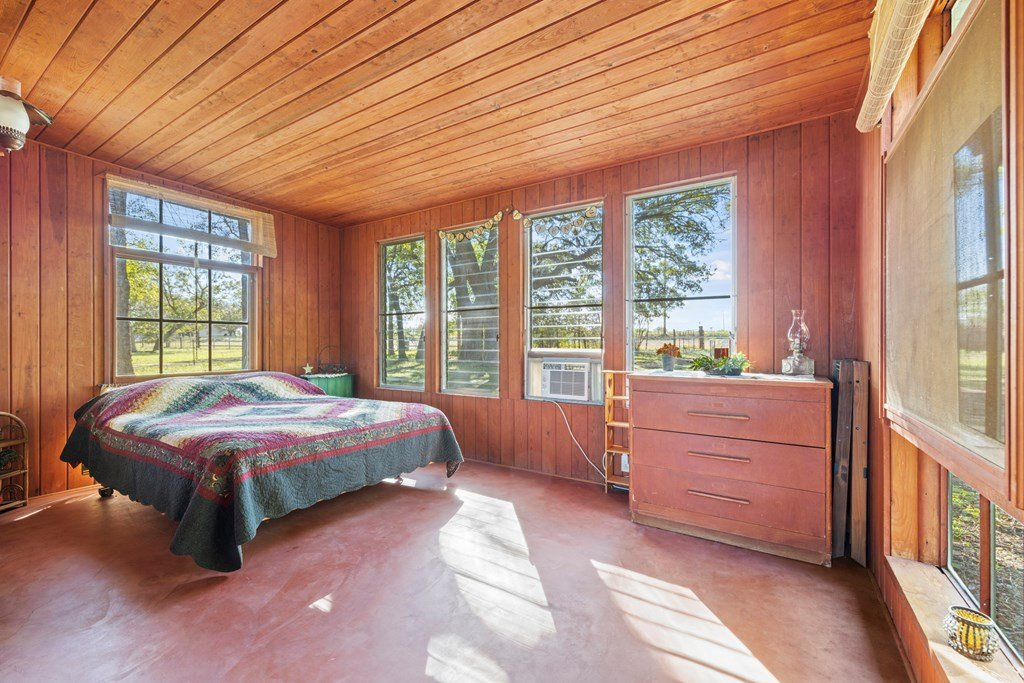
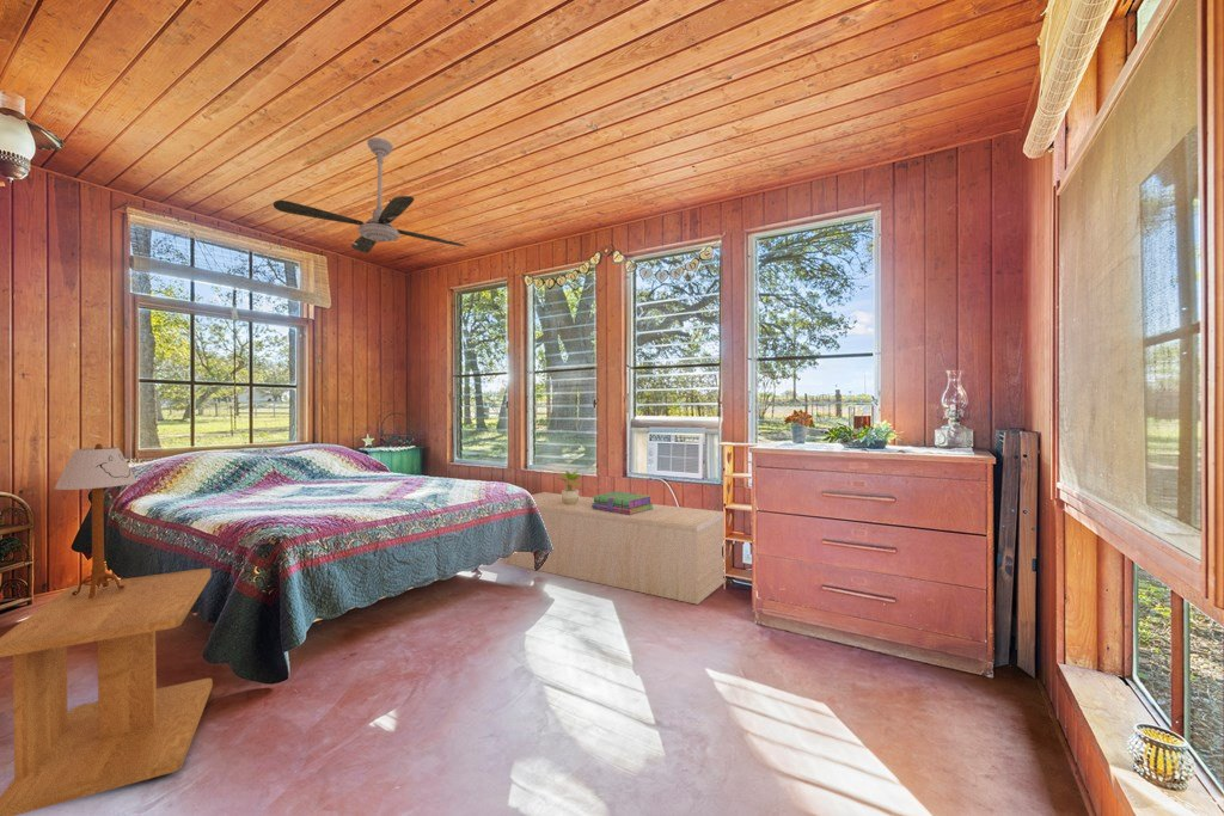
+ potted plant (571, 484)
+ ceiling fan (378, 189)
+ table lamp (97, 517)
+ side table (121, 671)
+ storage bench (607, 539)
+ stack of books (622, 502)
